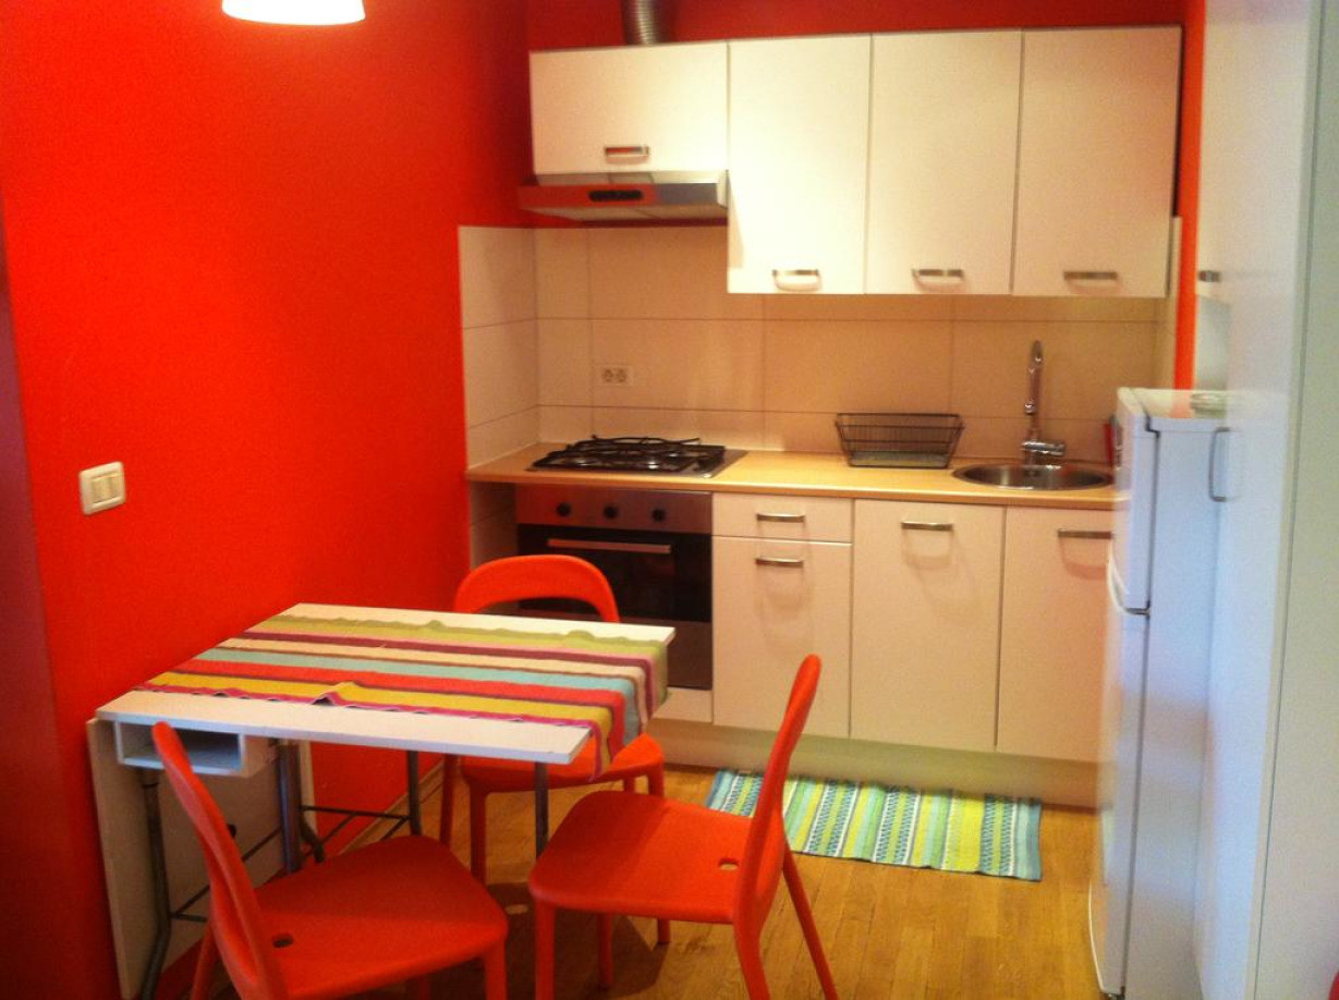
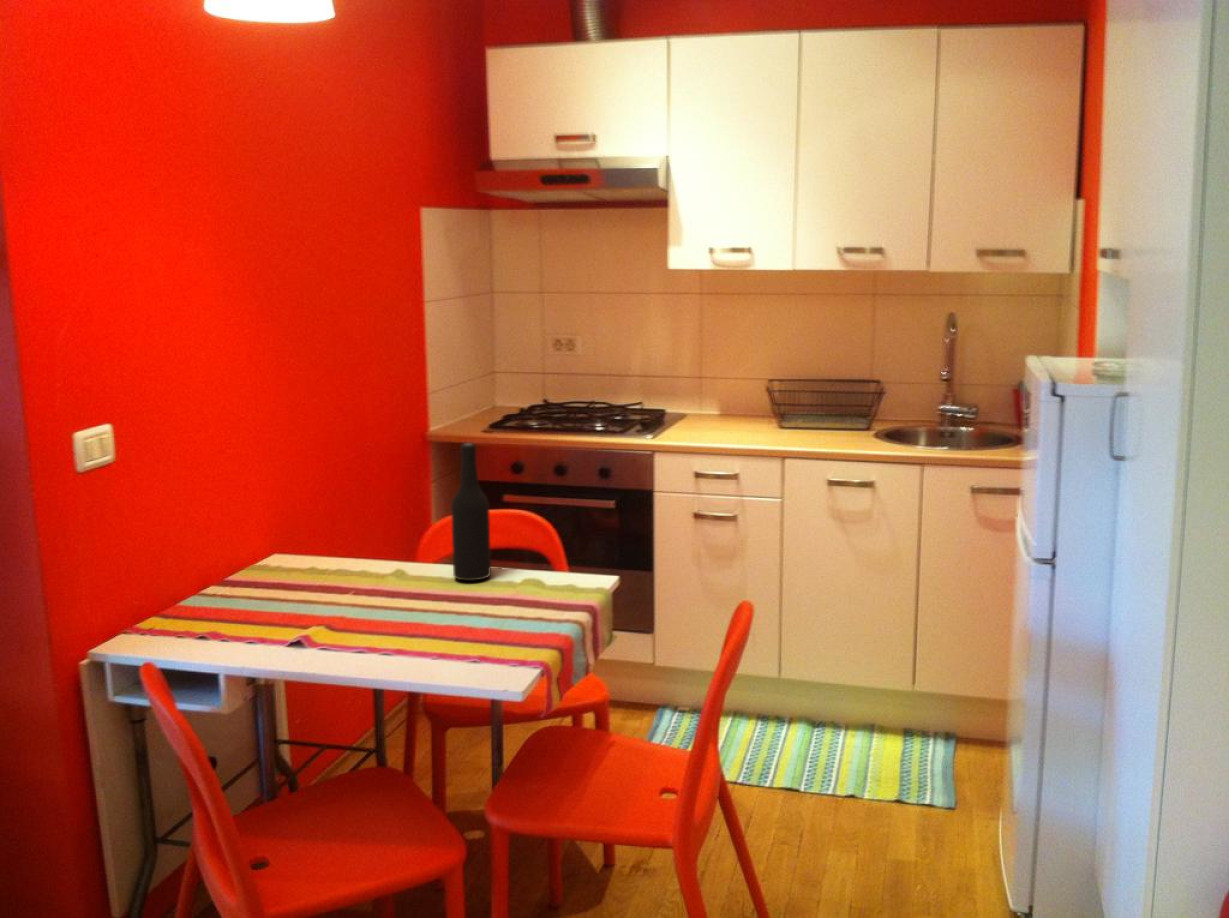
+ bottle (470, 511)
